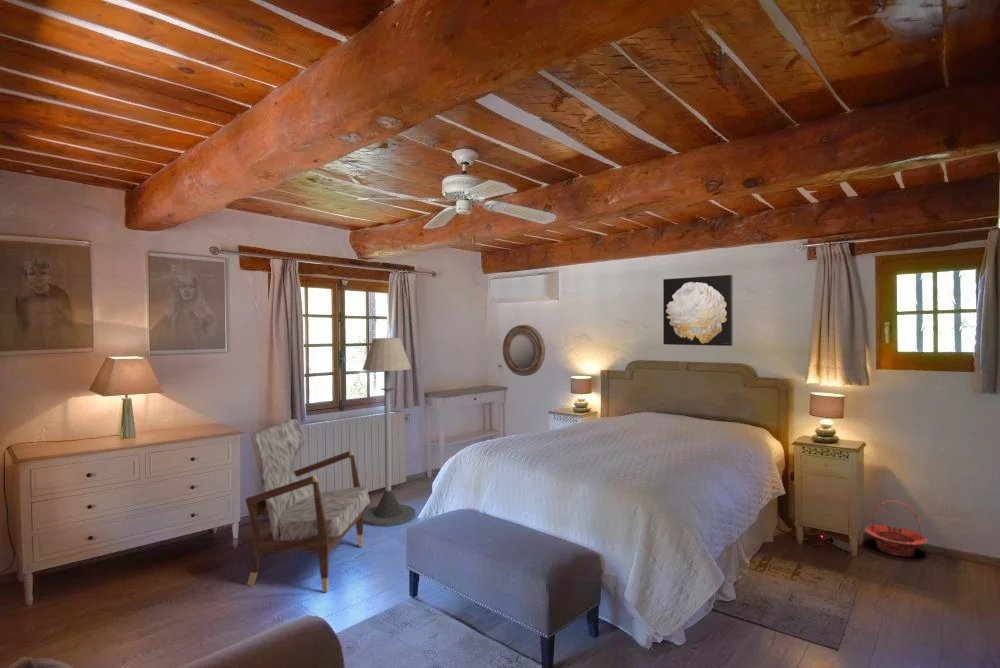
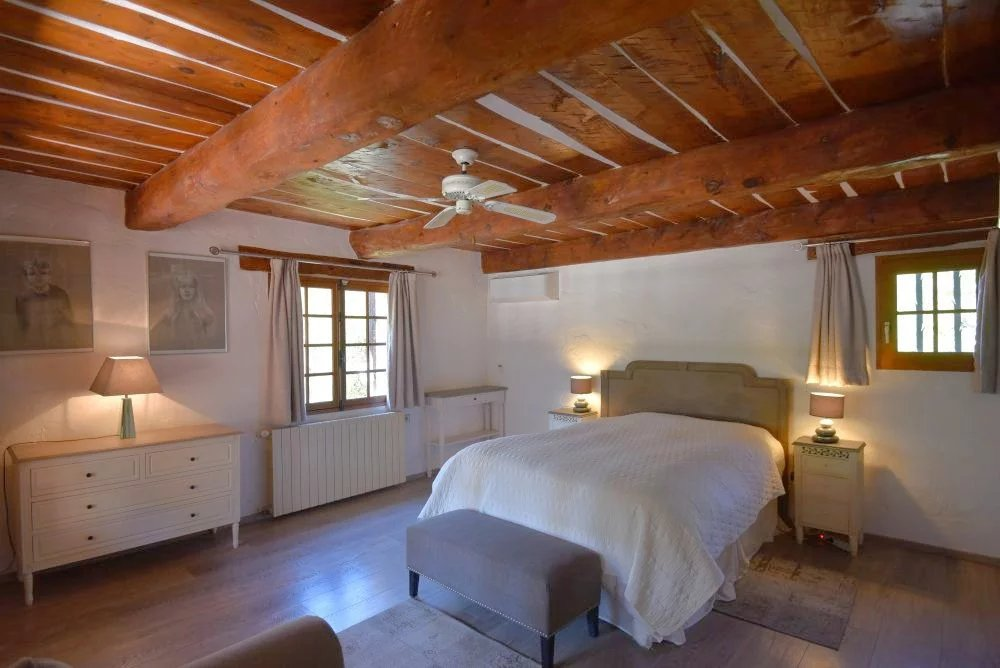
- floor lamp (387, 427)
- basket (895, 527)
- wall art (696, 311)
- armchair (310, 495)
- home mirror (523, 350)
